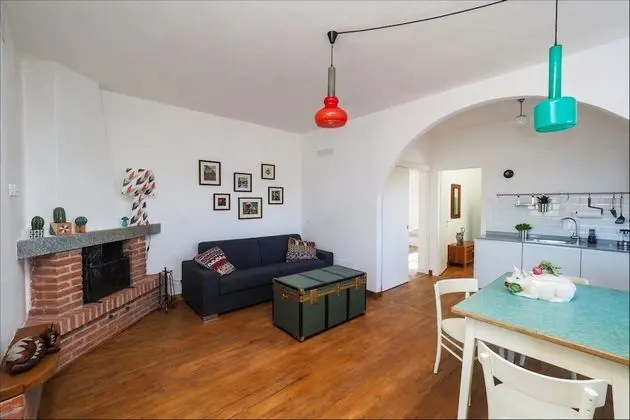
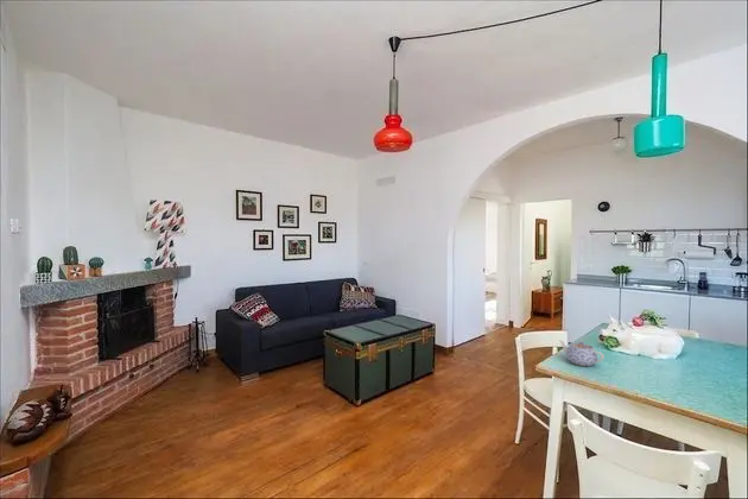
+ teapot (579, 352)
